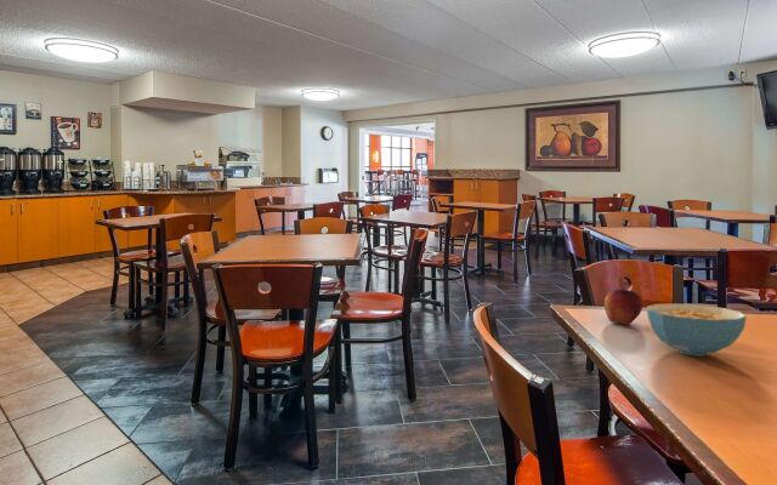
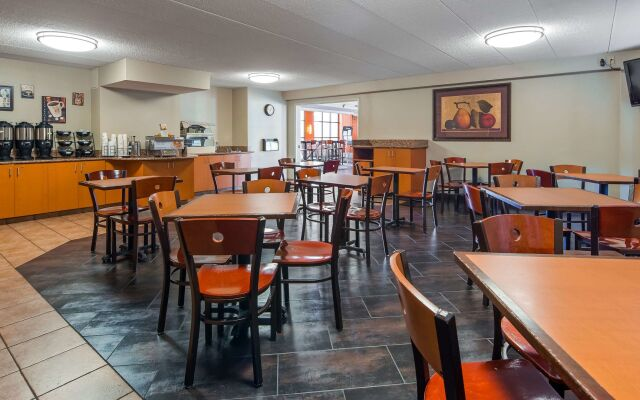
- fruit (623, 304)
- cereal bowl (693, 331)
